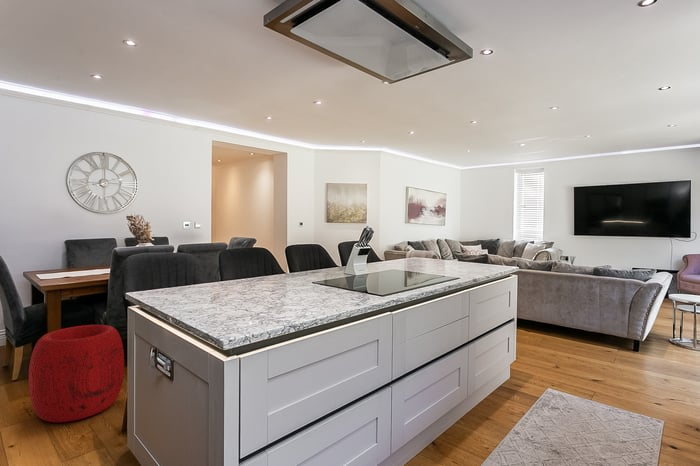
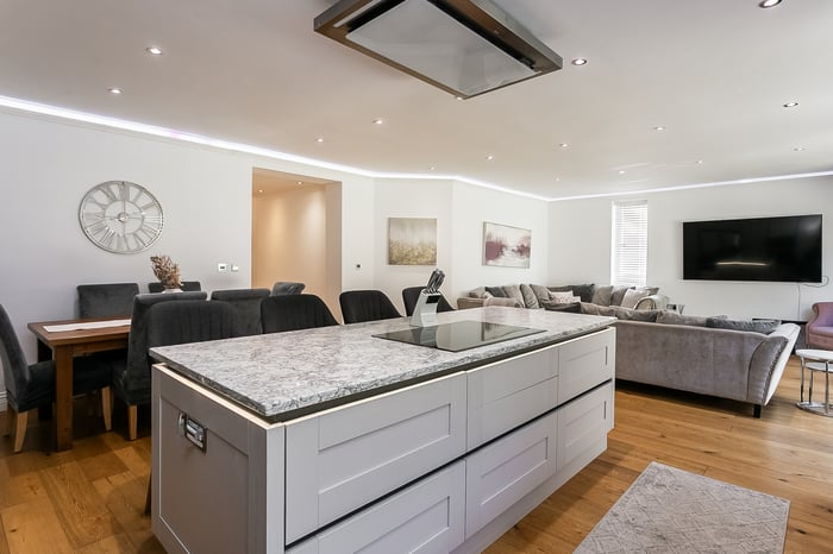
- pouf (79, 369)
